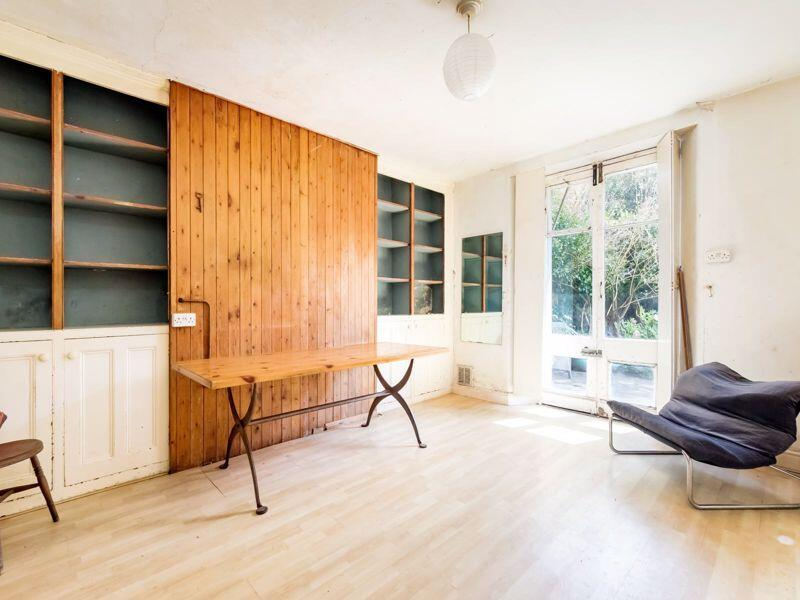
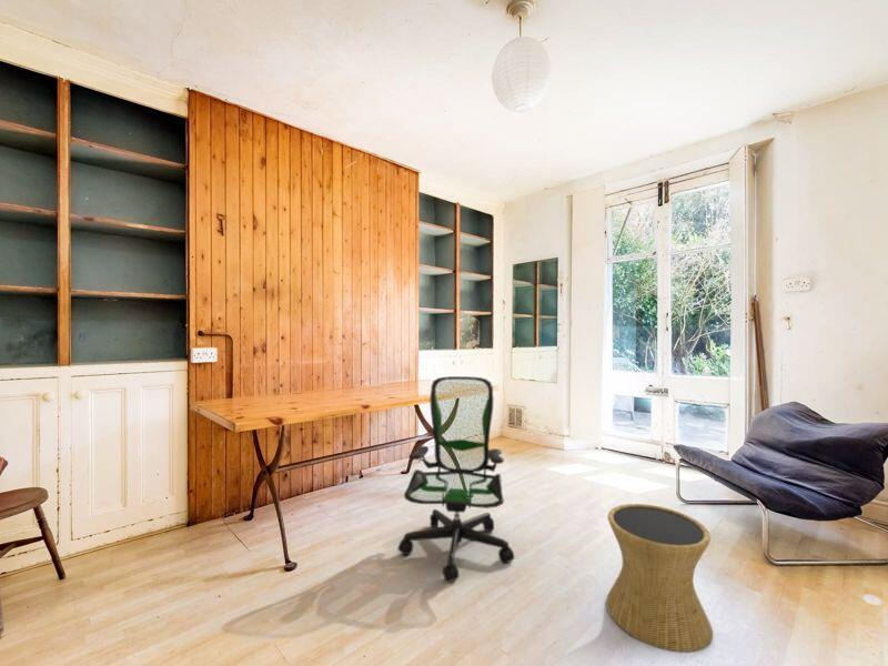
+ side table (656, 569)
+ office chair (456, 466)
